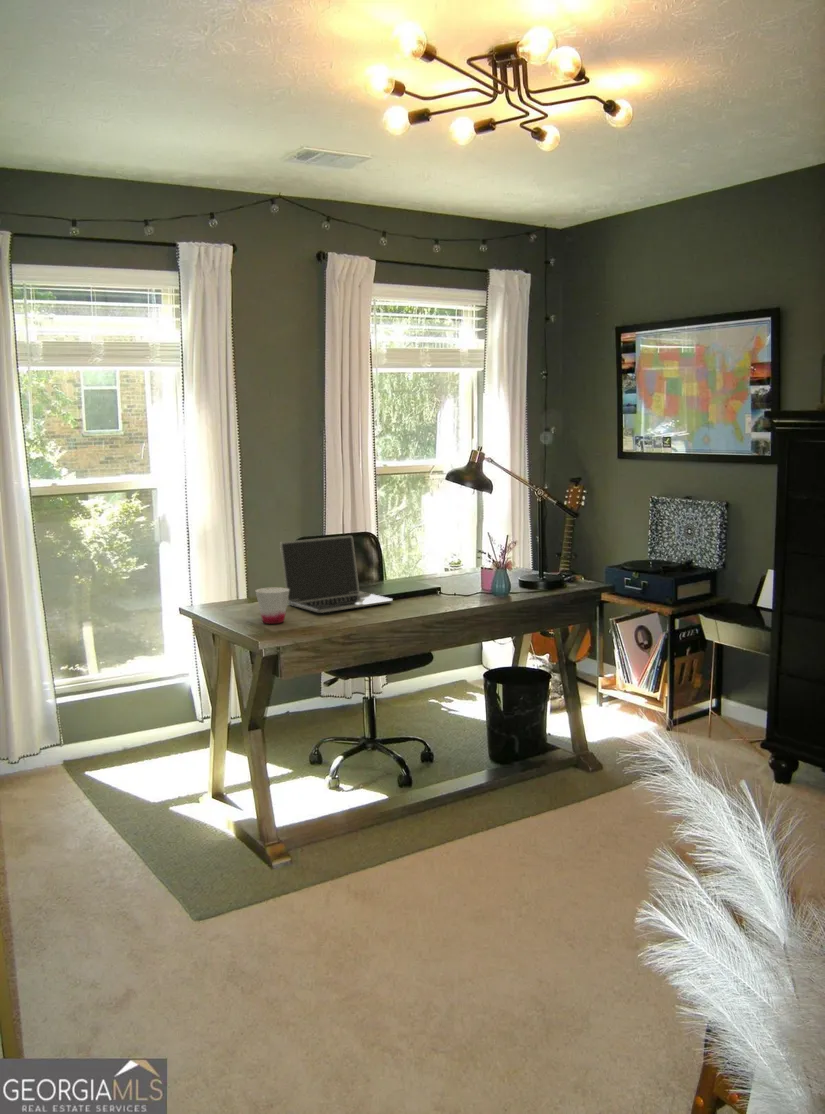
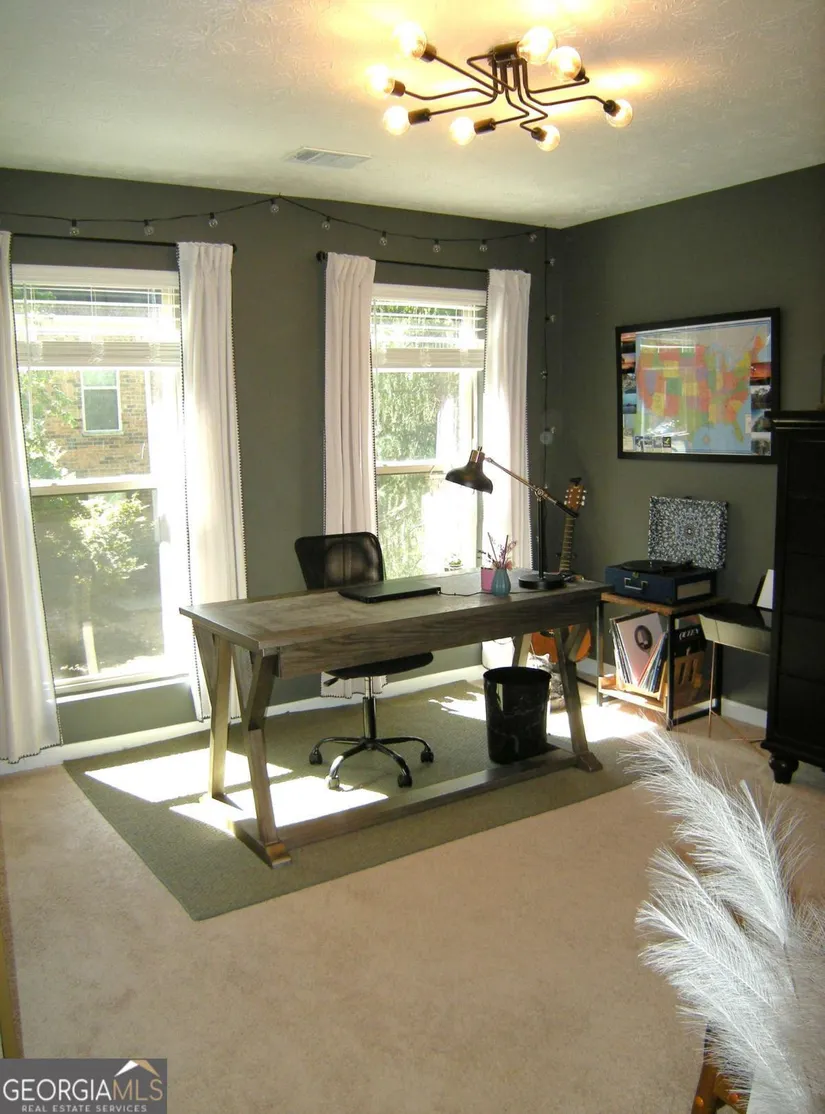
- cup (272, 606)
- laptop (336, 572)
